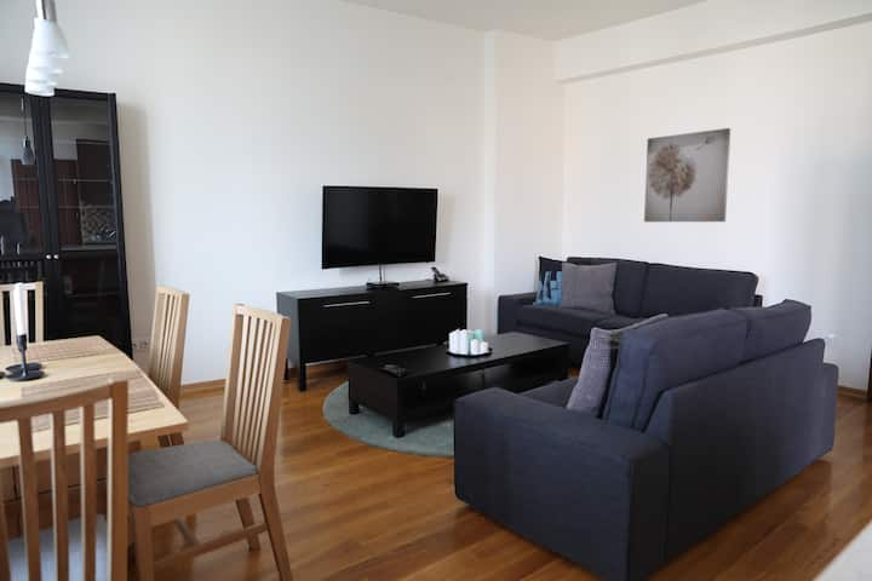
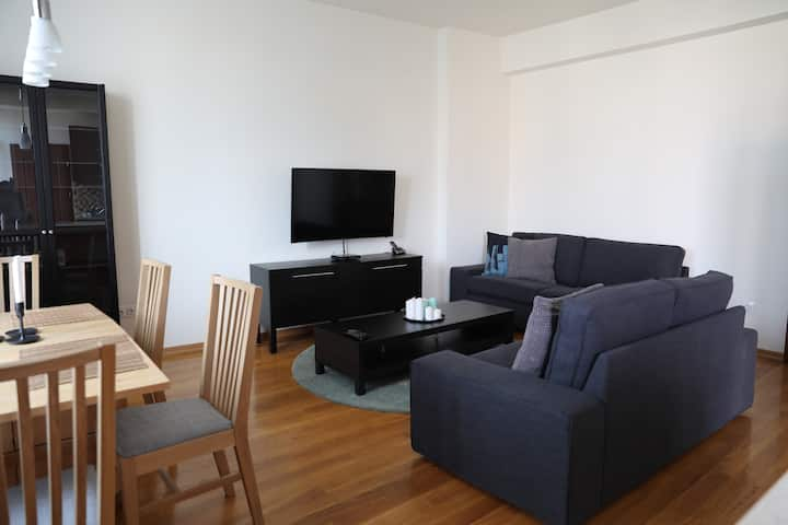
- wall art (684, 178)
